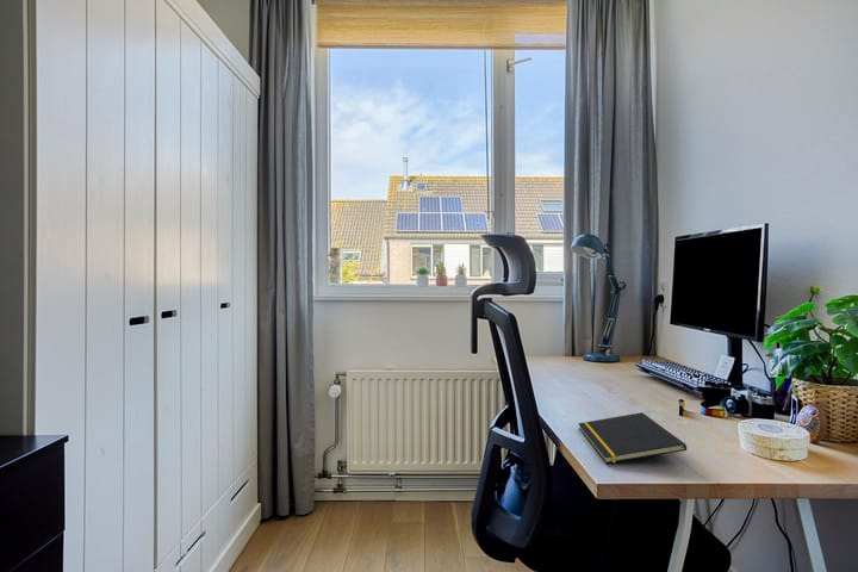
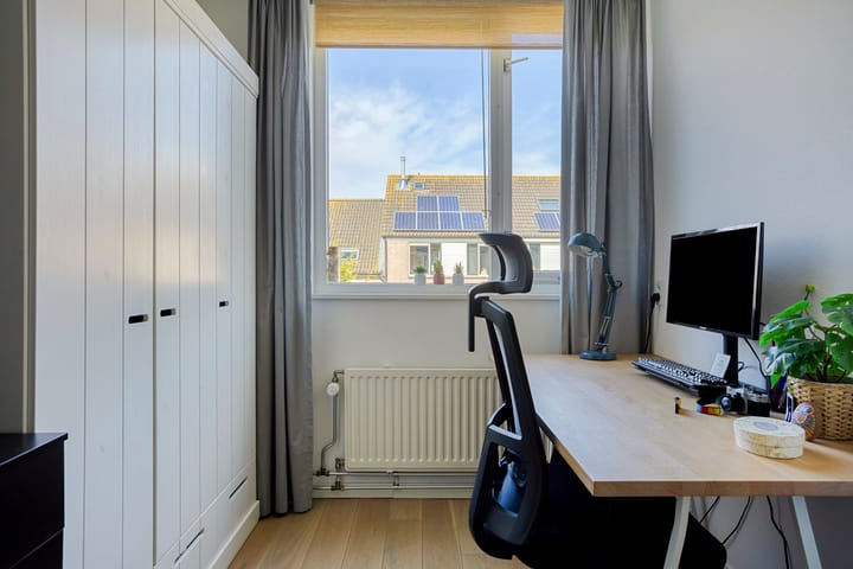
- notepad (626, 435)
